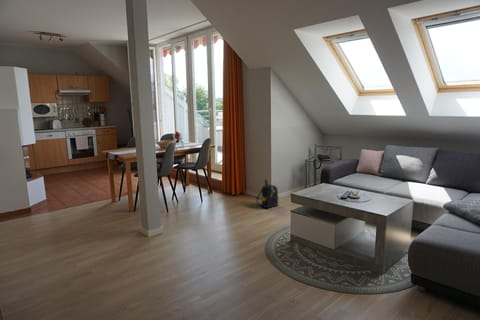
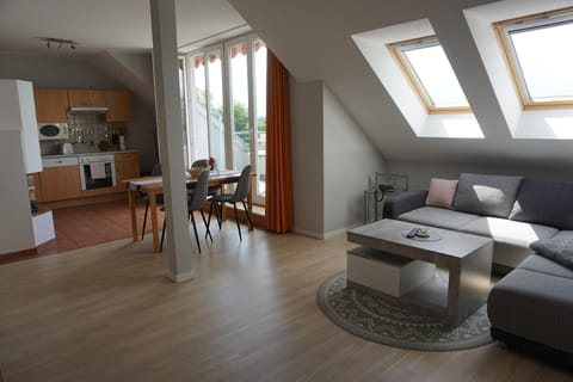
- backpack (267, 192)
